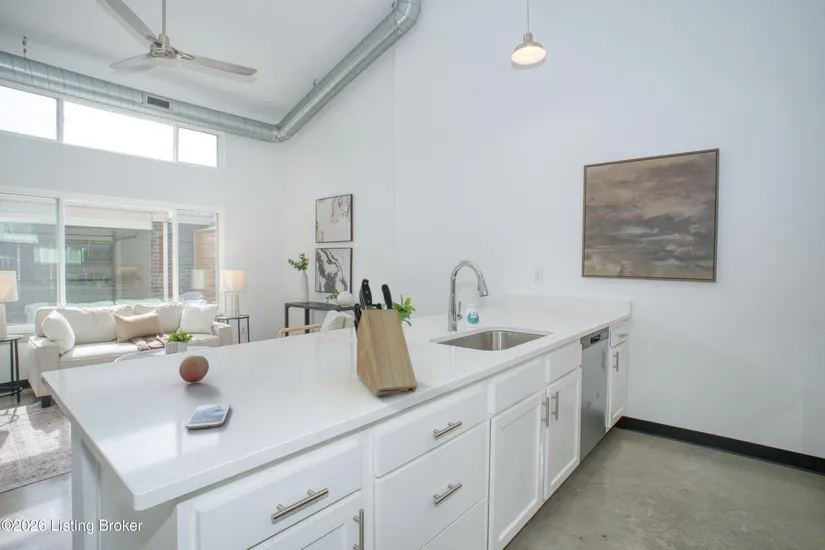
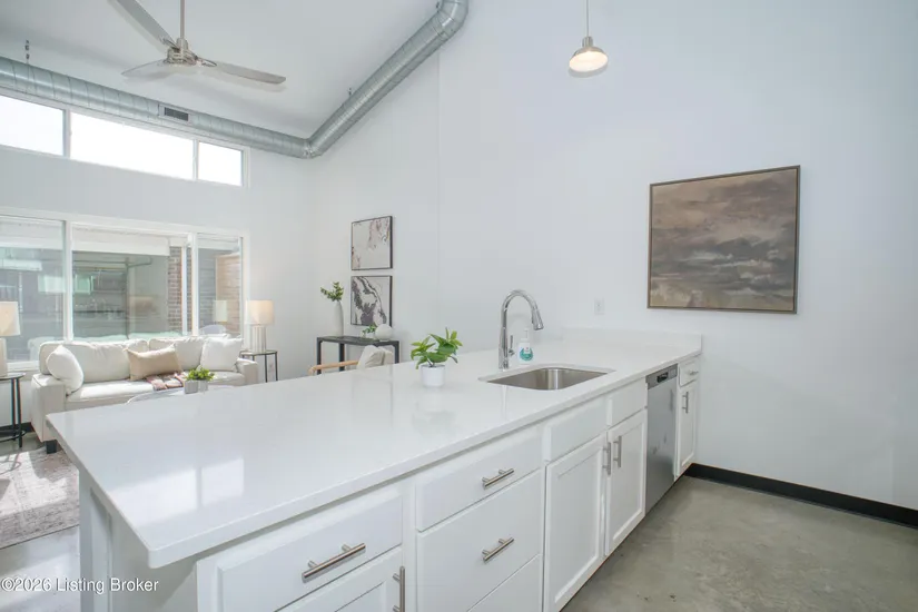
- knife block (380, 330)
- fruit (194, 368)
- smartphone (209, 415)
